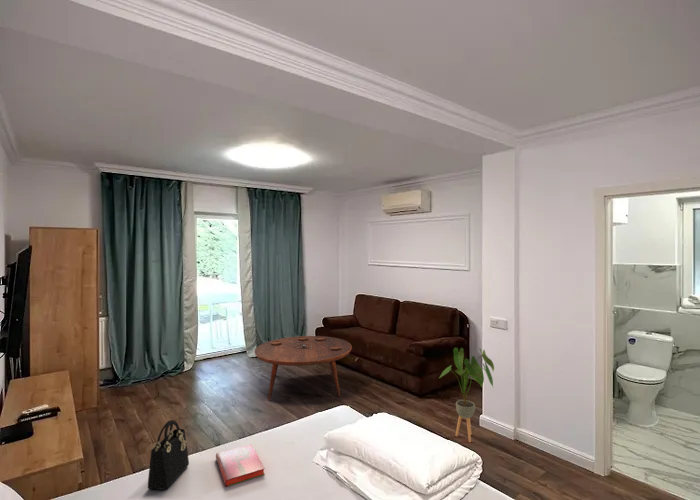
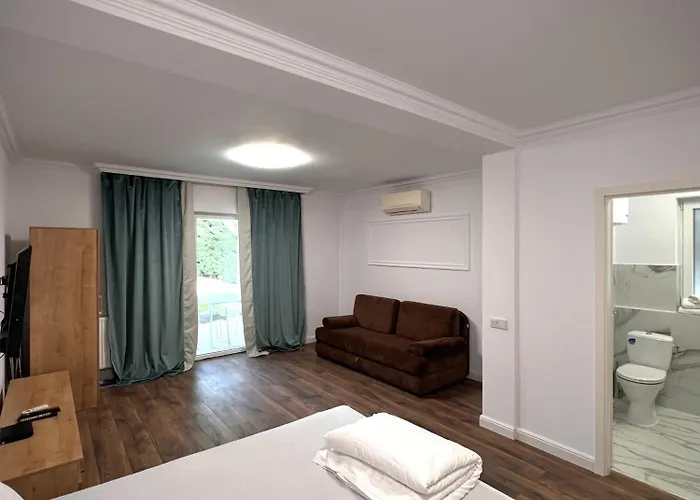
- hardback book (239, 463)
- handbag (169, 449)
- house plant (468, 395)
- coffee table (304, 364)
